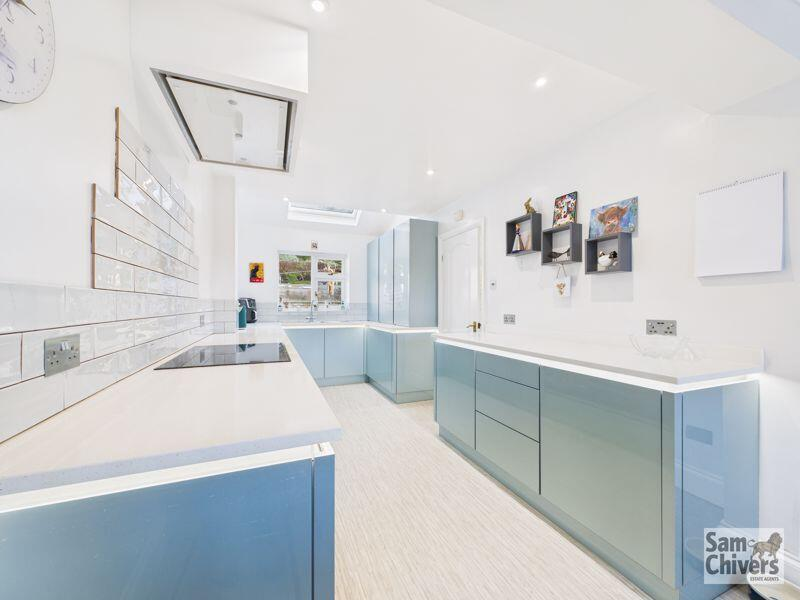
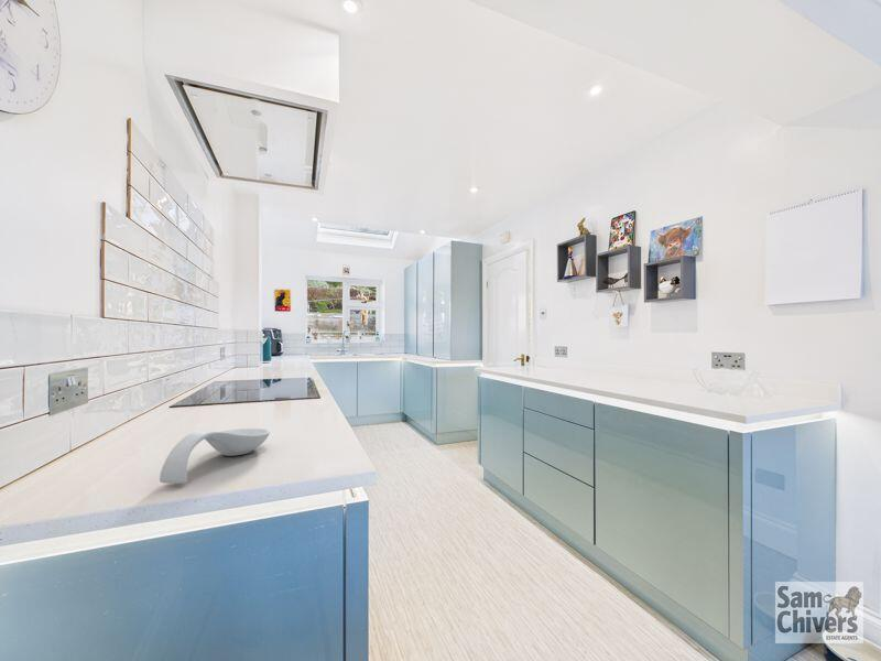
+ spoon rest (220, 443)
